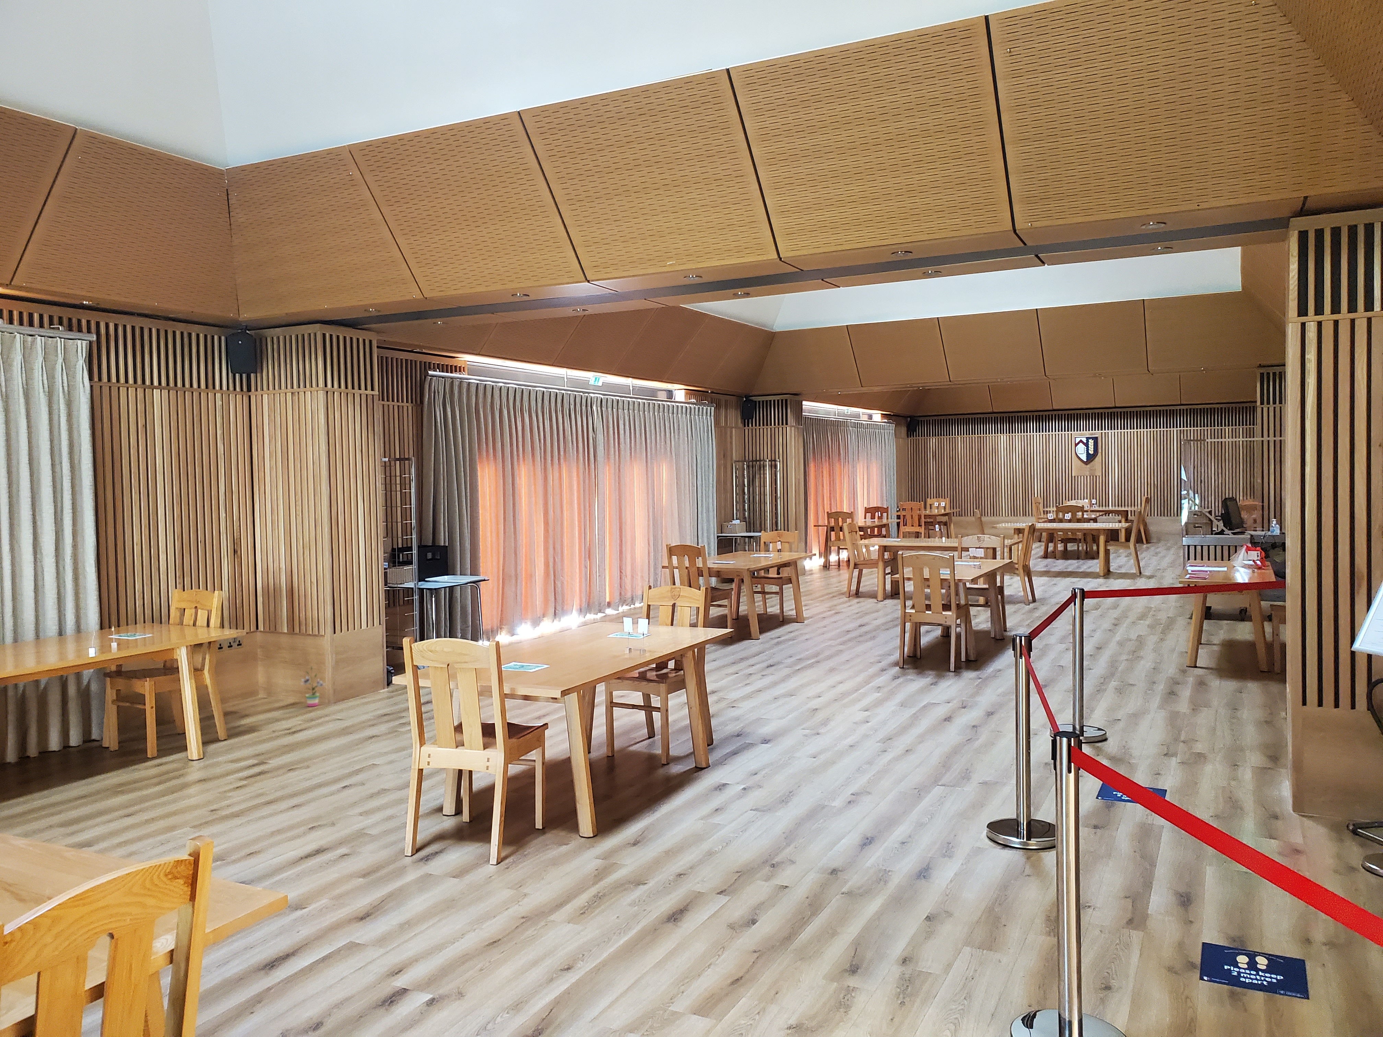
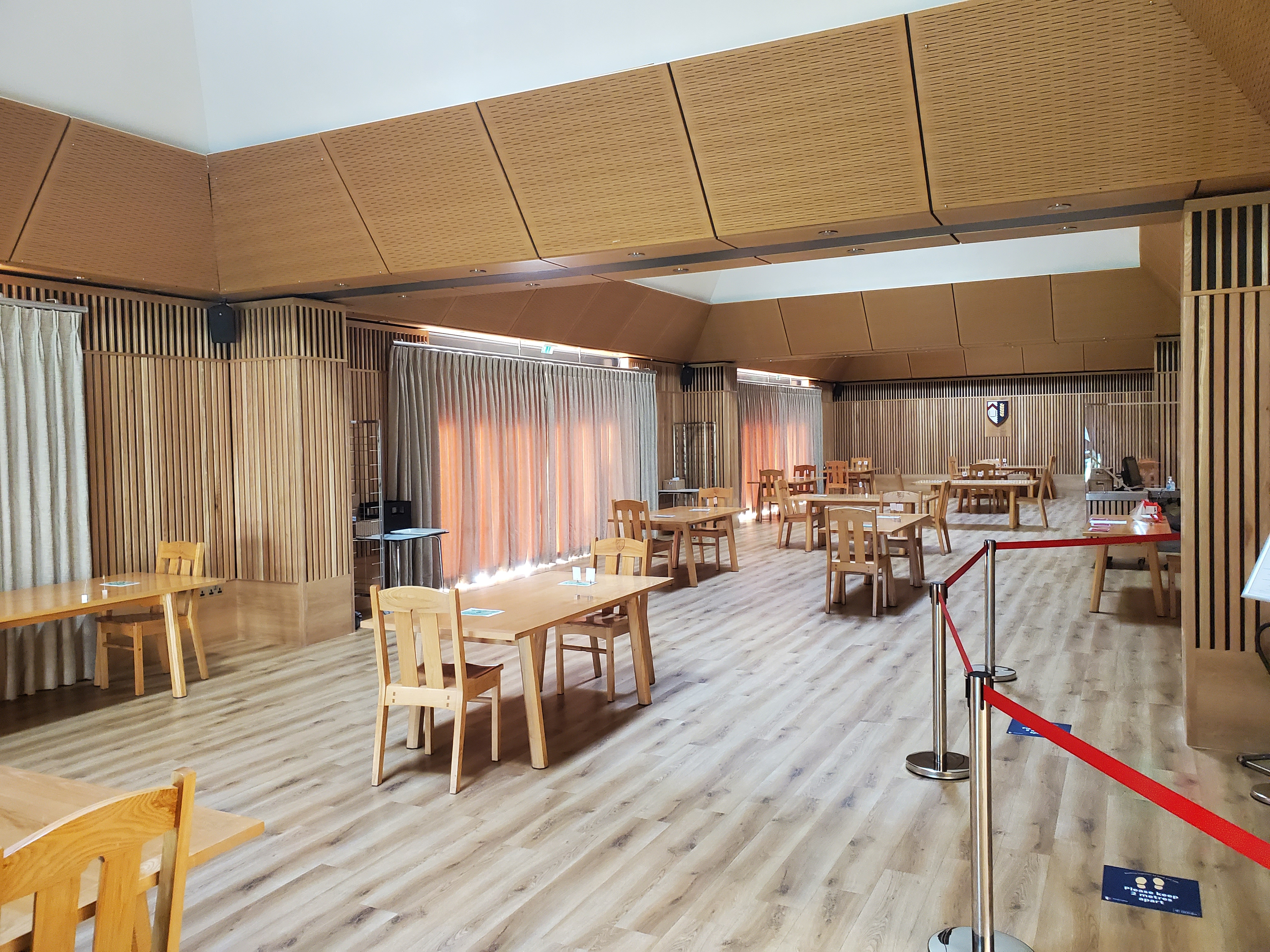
- potted plant (313, 686)
